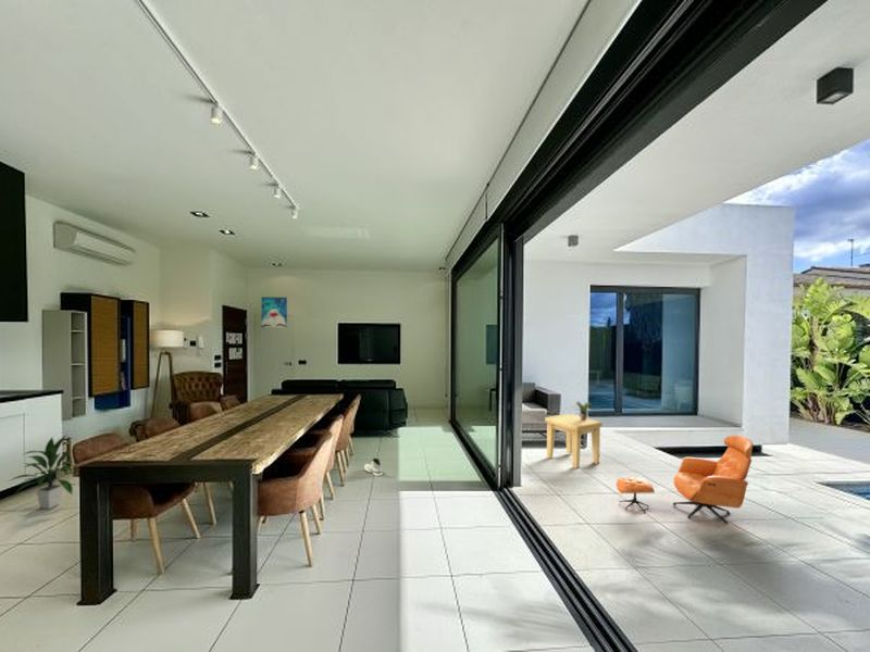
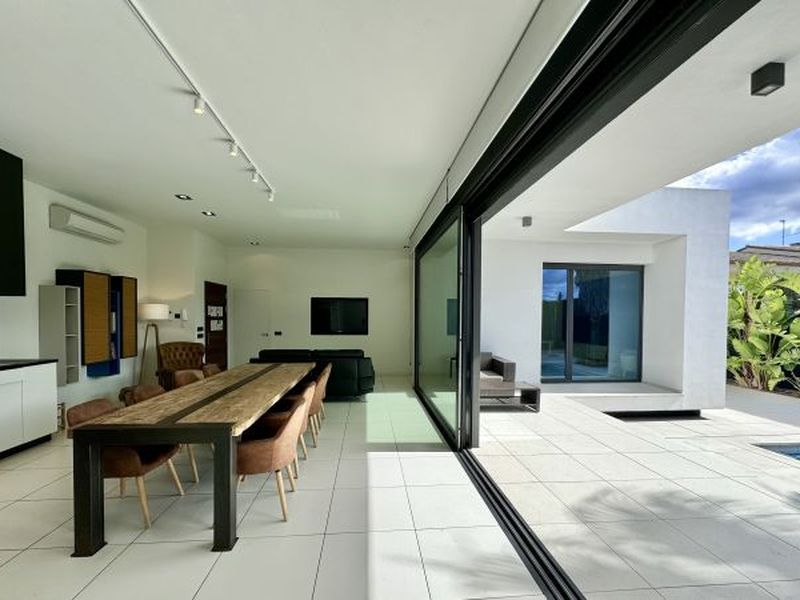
- sneaker (373, 464)
- side table (572, 439)
- wall art (274, 312)
- indoor plant (49, 473)
- potted plant (583, 411)
- lounge chair (680, 472)
